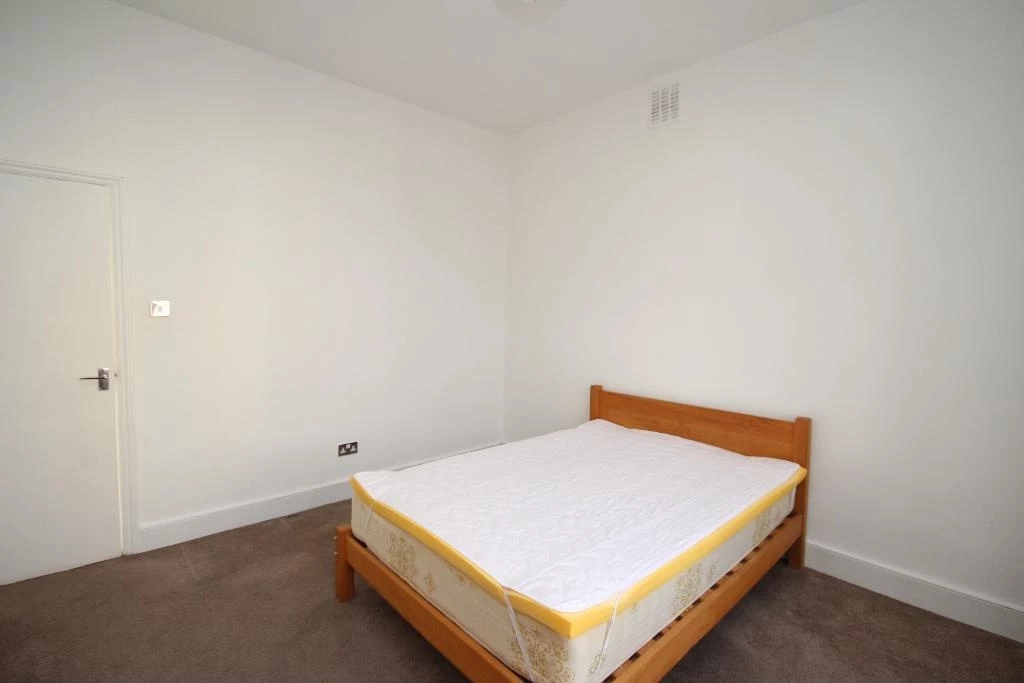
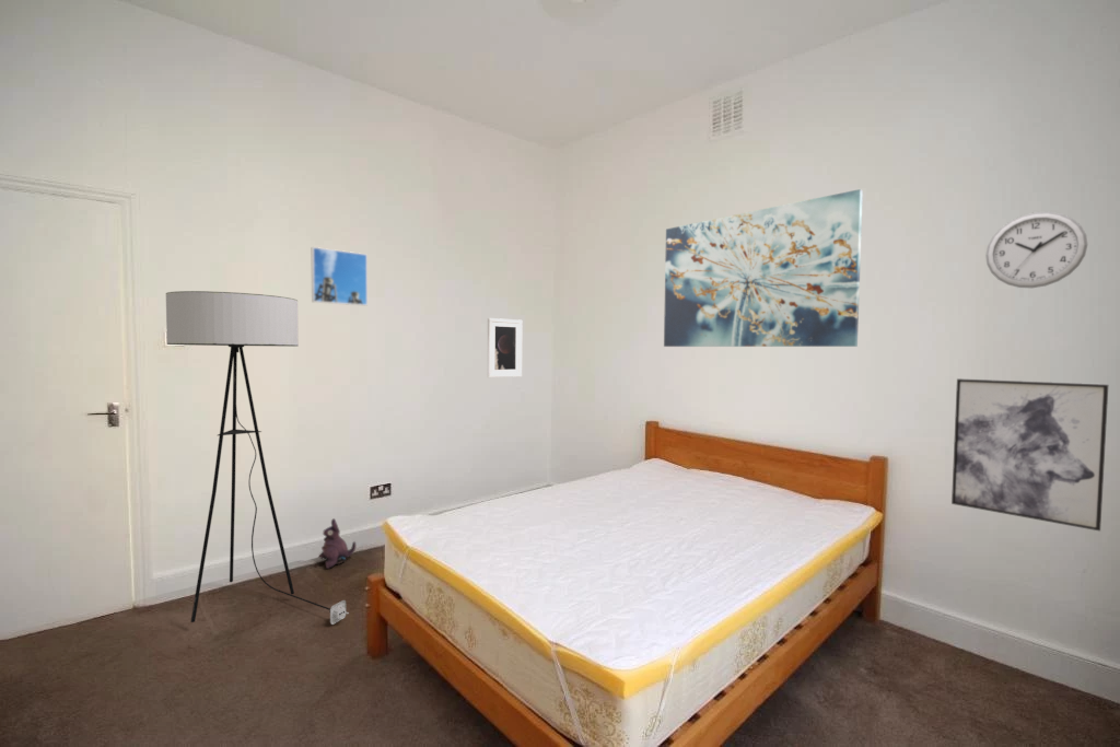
+ wall clock (1034, 249)
+ wall art (748, 279)
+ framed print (504, 348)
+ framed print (340, 277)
+ wall art (1023, 448)
+ floor lamp (255, 456)
+ plush toy (338, 540)
